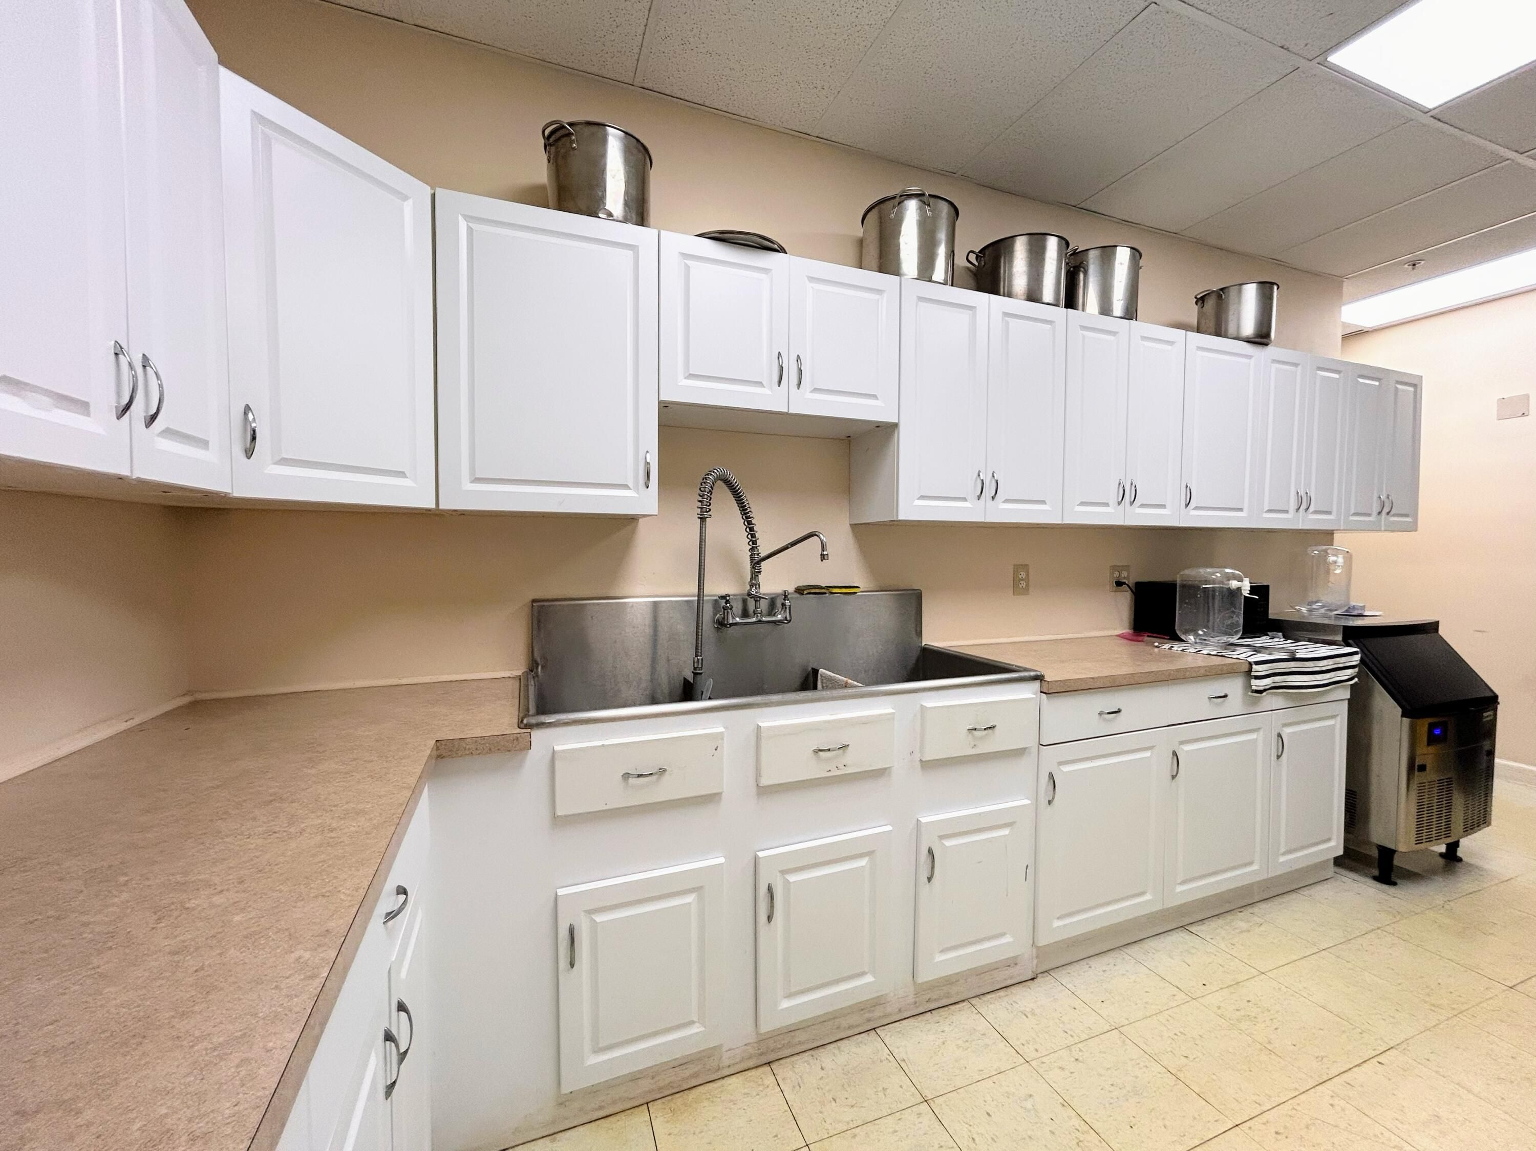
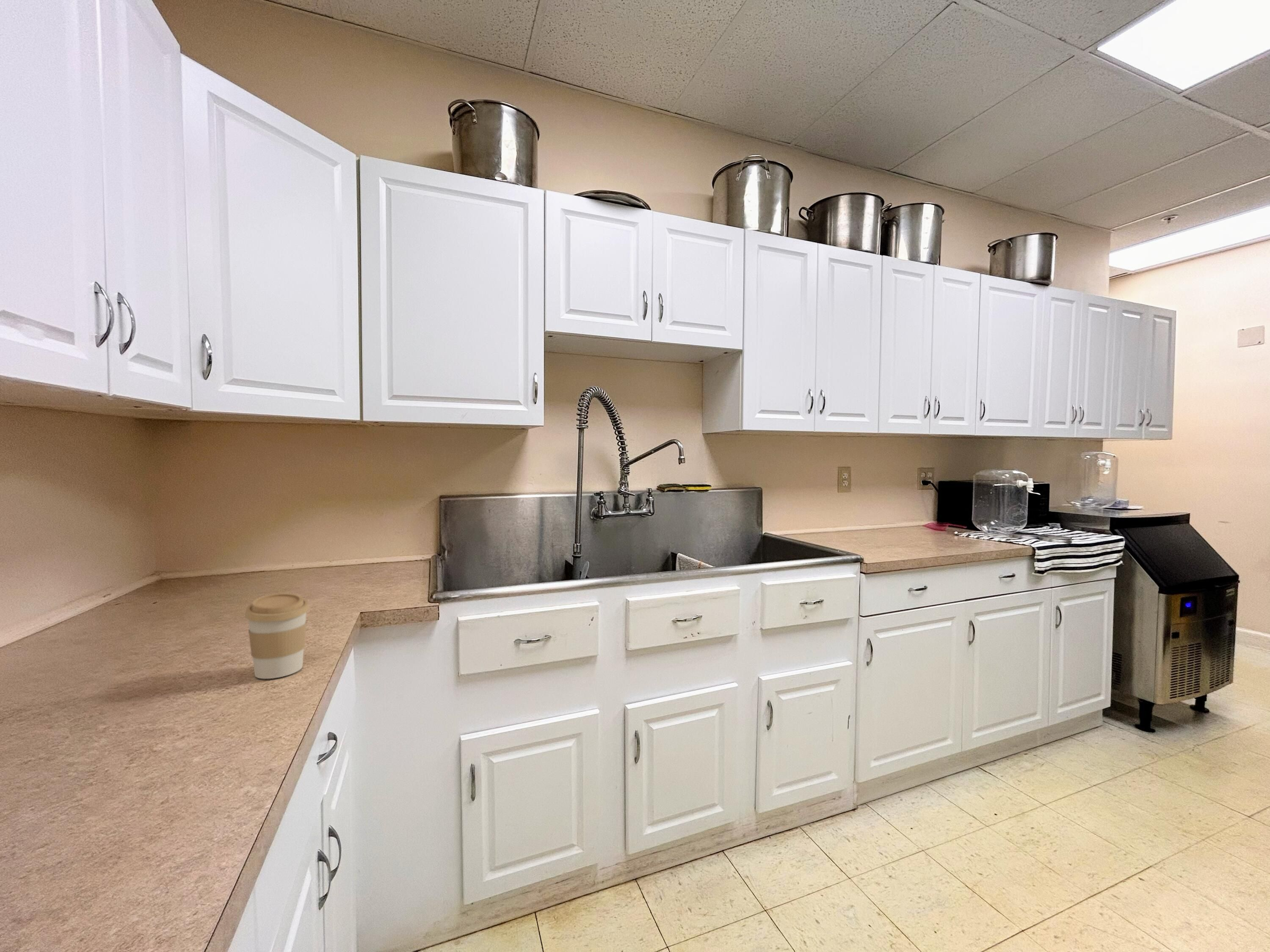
+ coffee cup (278, 634)
